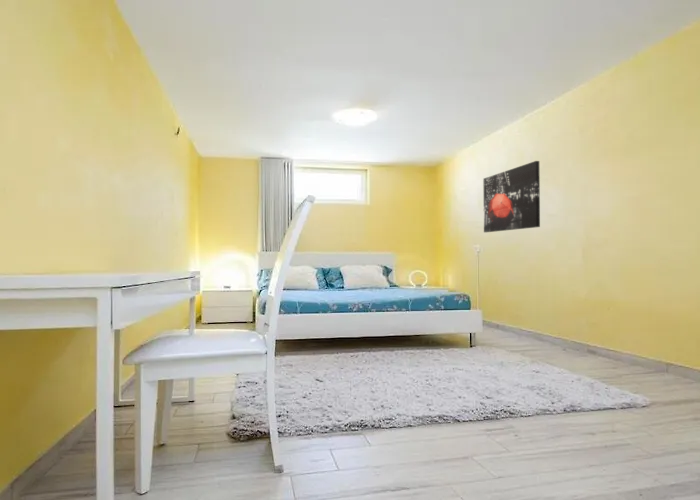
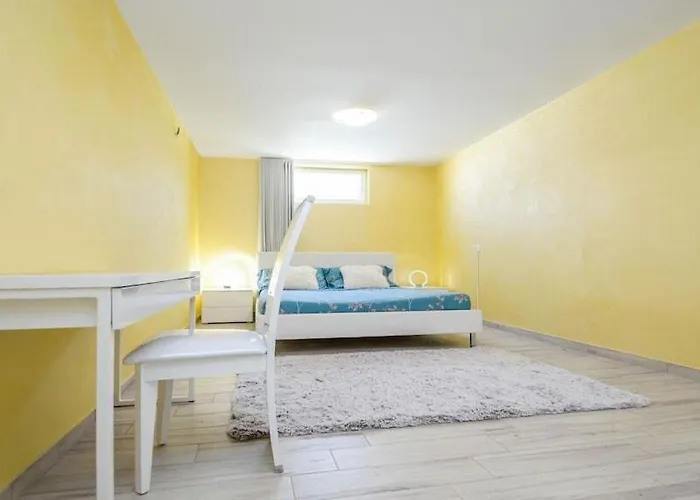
- wall art (508, 200)
